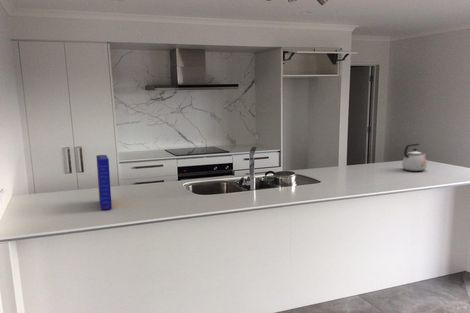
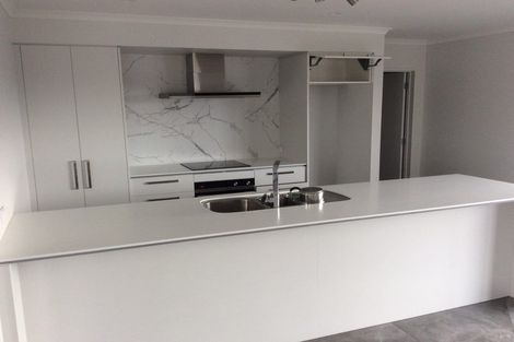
- cereal box (103, 181)
- kettle (415, 157)
